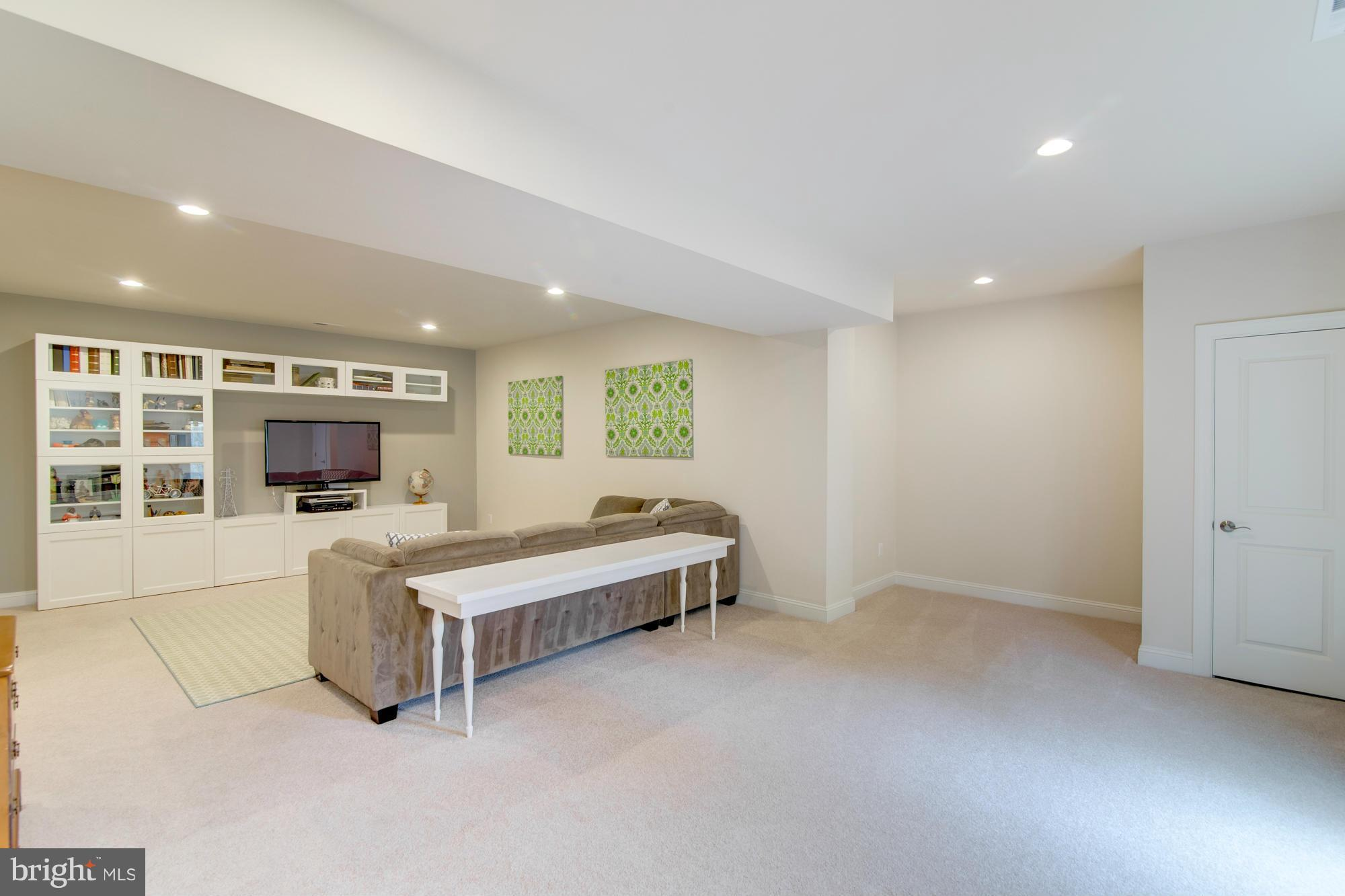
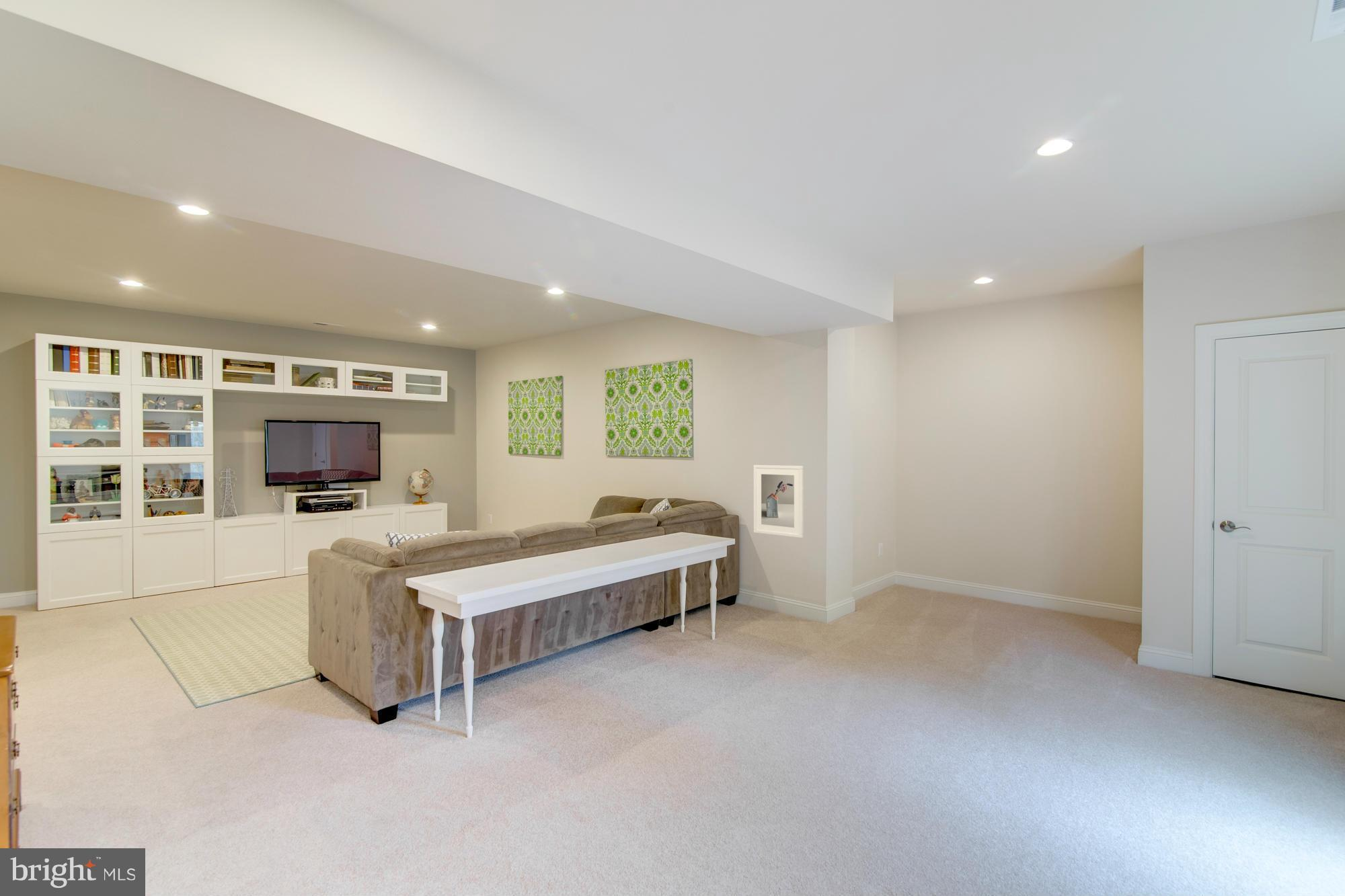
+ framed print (777, 500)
